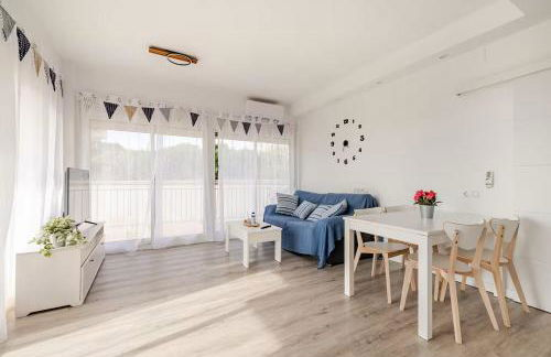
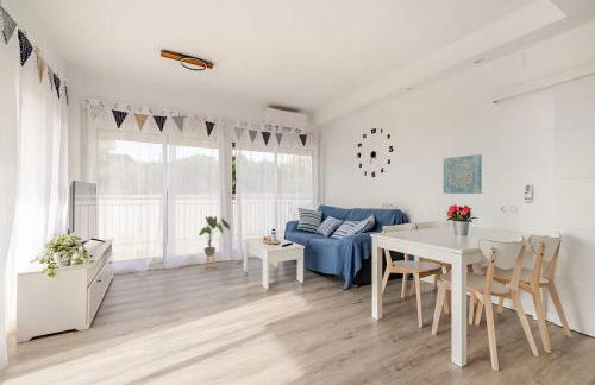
+ wall art (461, 175)
+ house plant (211, 240)
